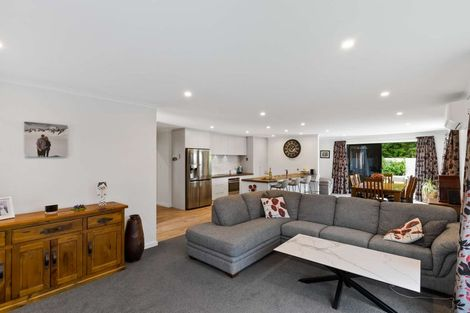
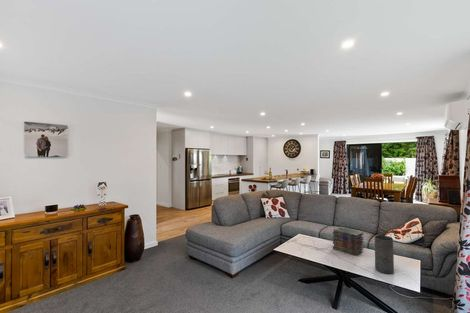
+ vase (384, 253)
+ book stack (348, 240)
